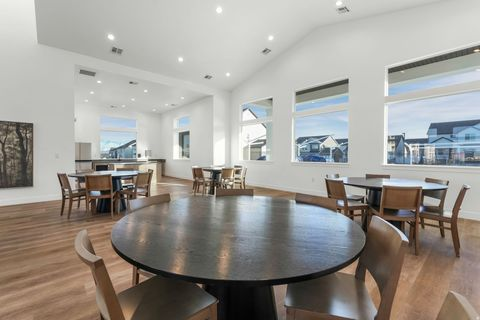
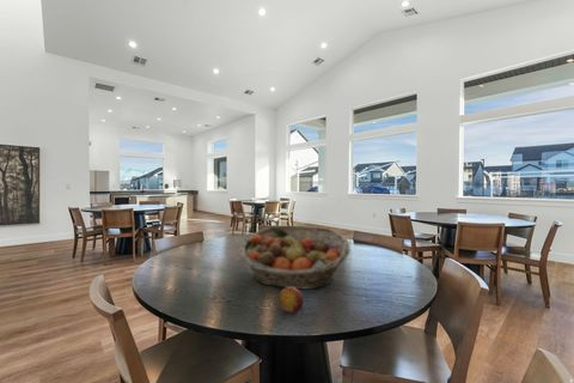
+ fruit basket (293, 254)
+ fruit (291, 298)
